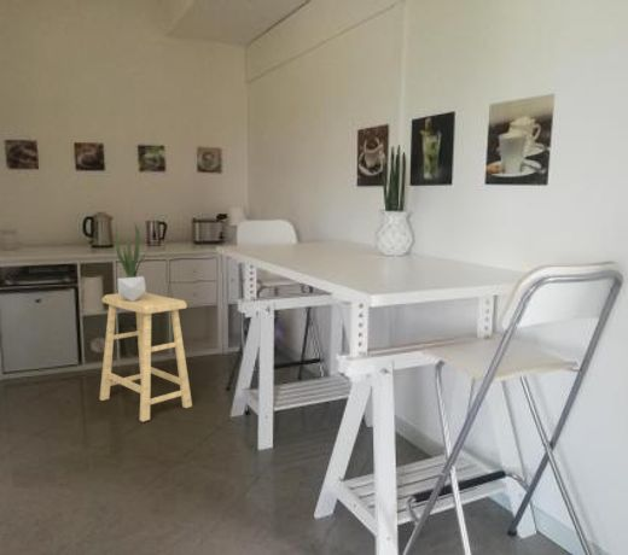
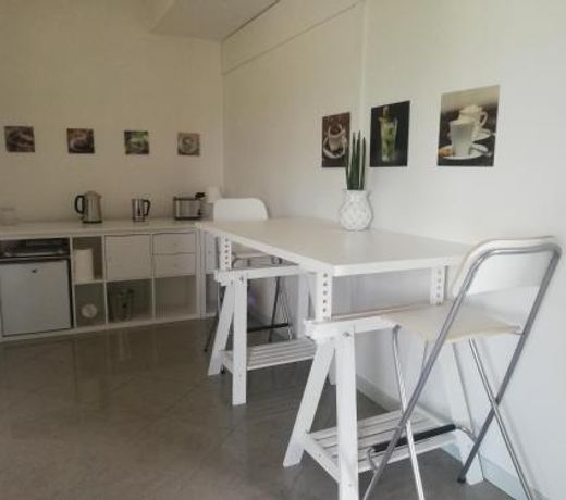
- potted plant (134, 261)
- stool (144, 351)
